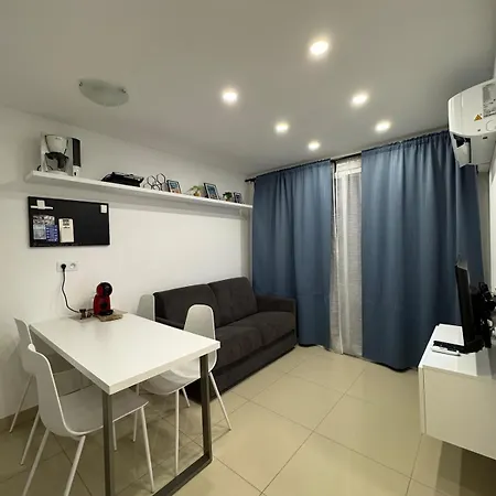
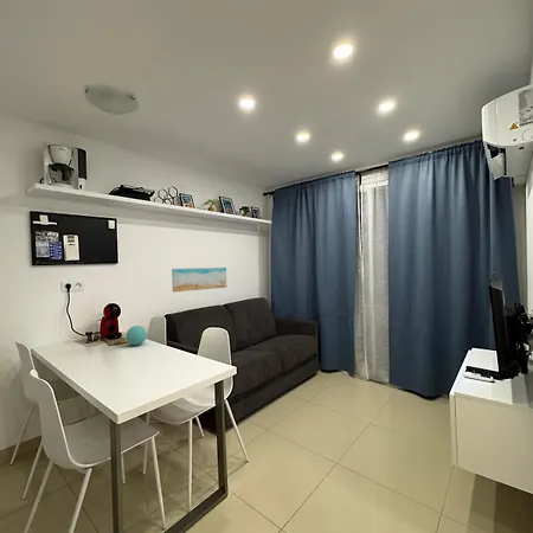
+ decorative ball (136, 335)
+ wall art (200, 278)
